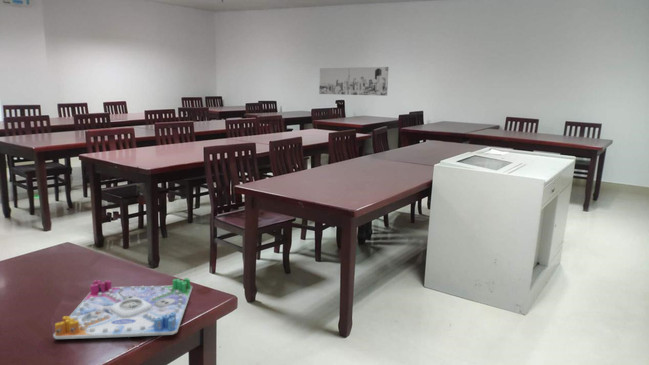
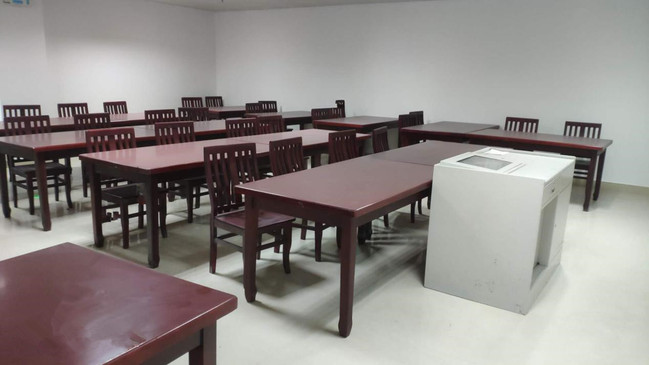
- wall art (352, 81)
- board game (131, 304)
